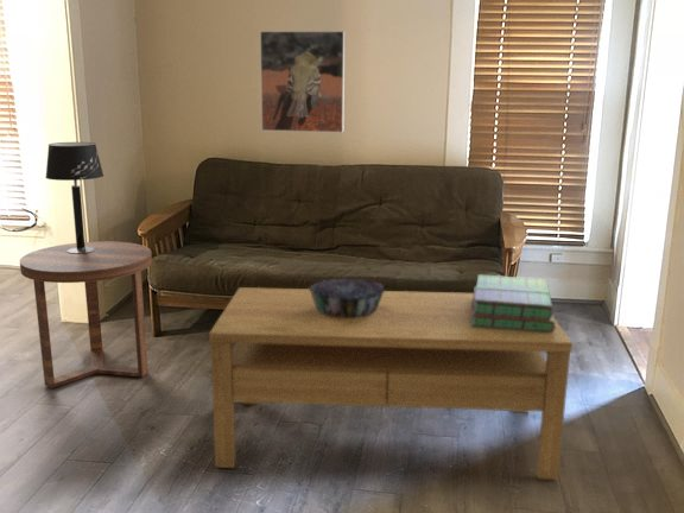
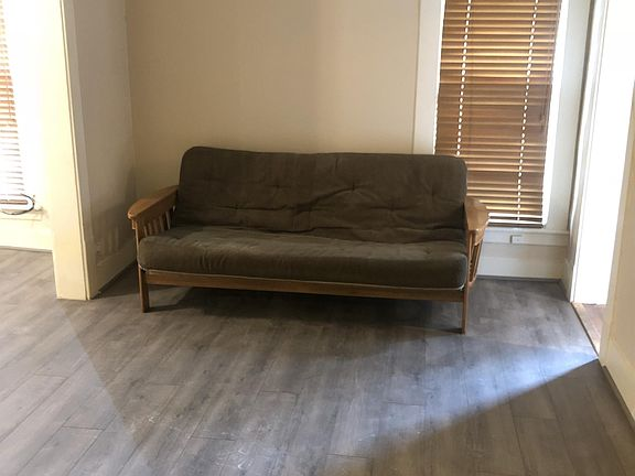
- decorative bowl (347, 298)
- table lamp (76, 197)
- side table (91, 314)
- coffee table (385, 375)
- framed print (302, 82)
- stack of books (512, 300)
